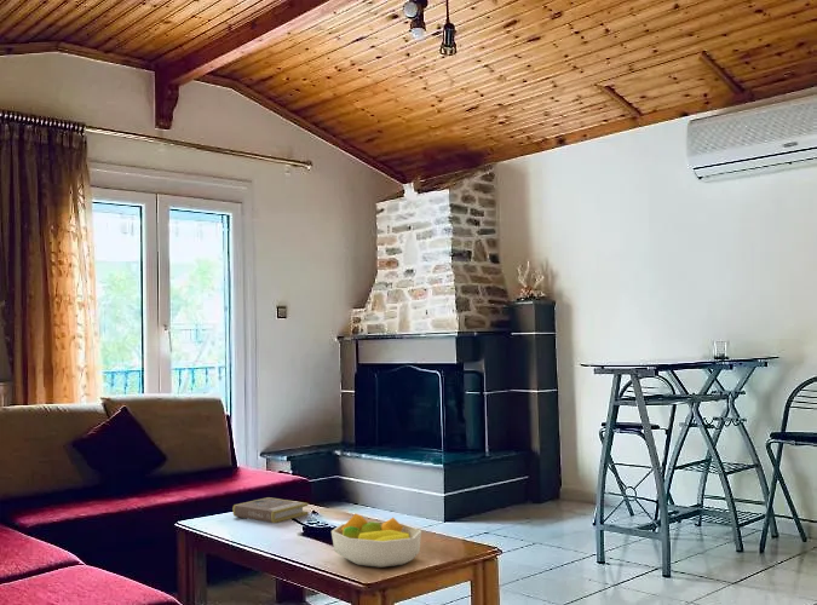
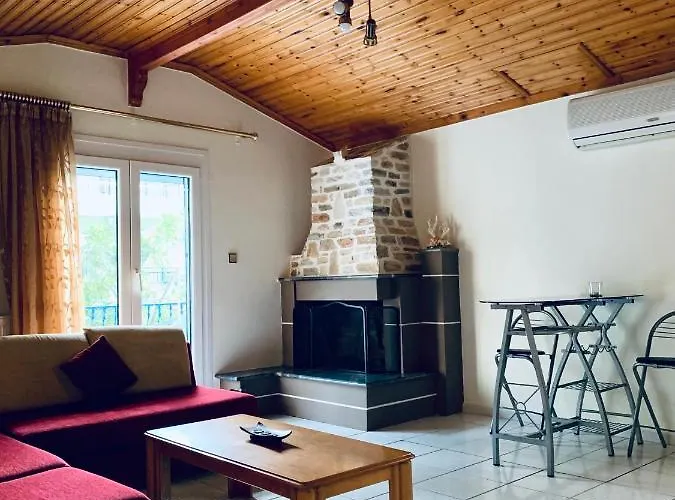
- book (270, 509)
- fruit bowl (375, 538)
